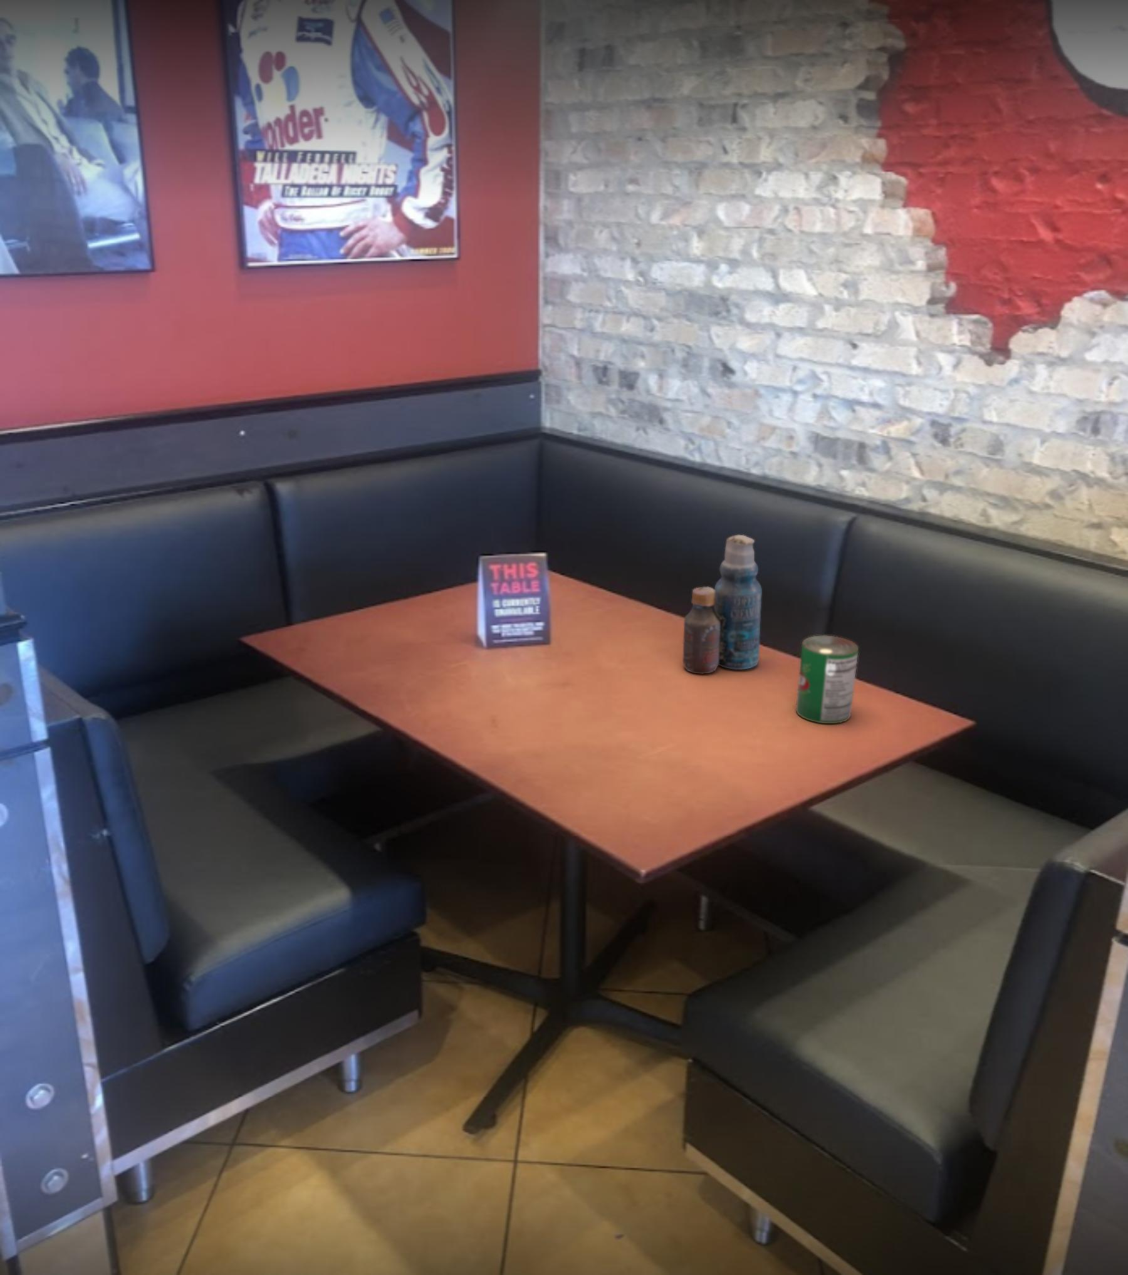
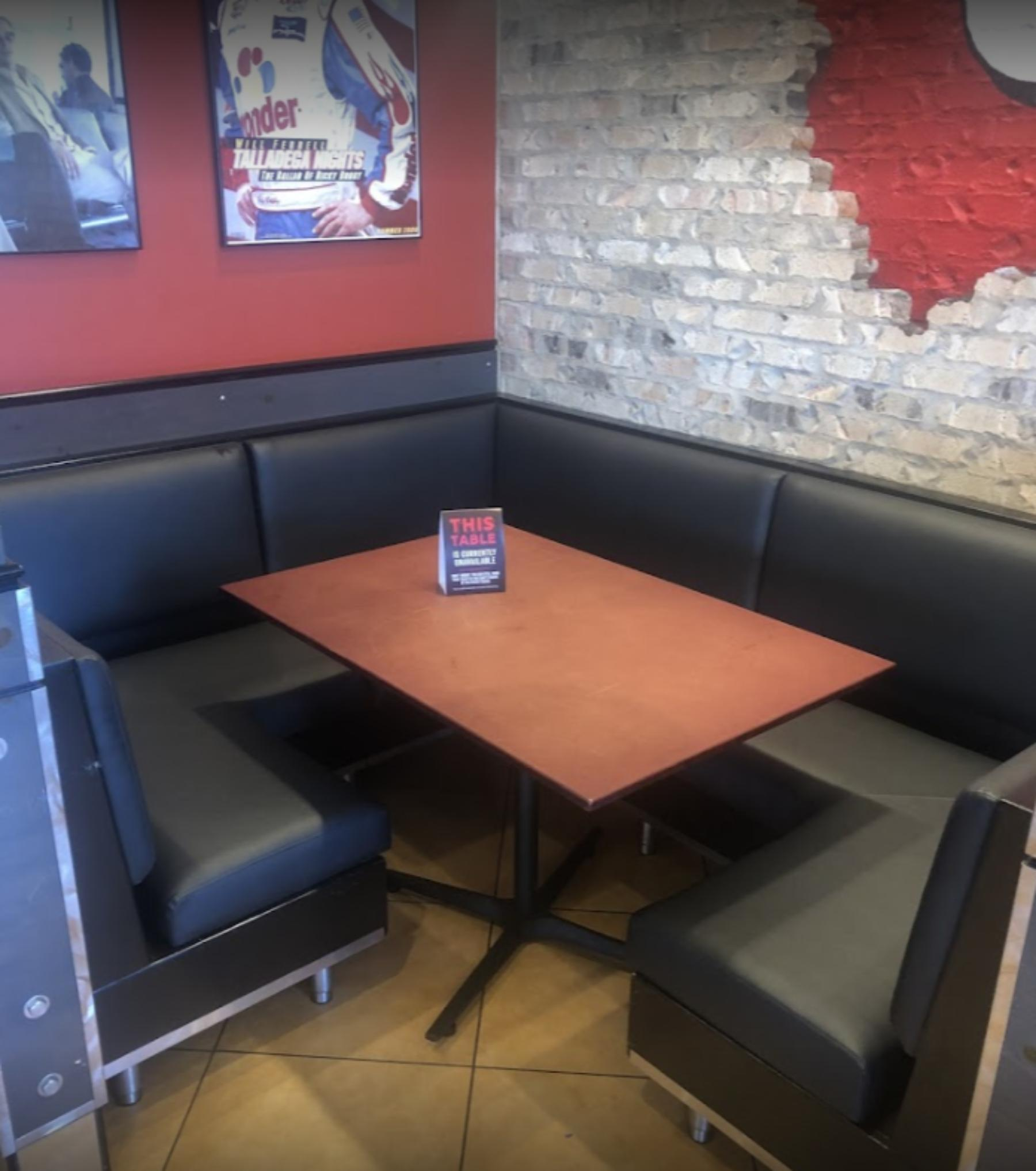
- bottle (725, 603)
- can (826, 679)
